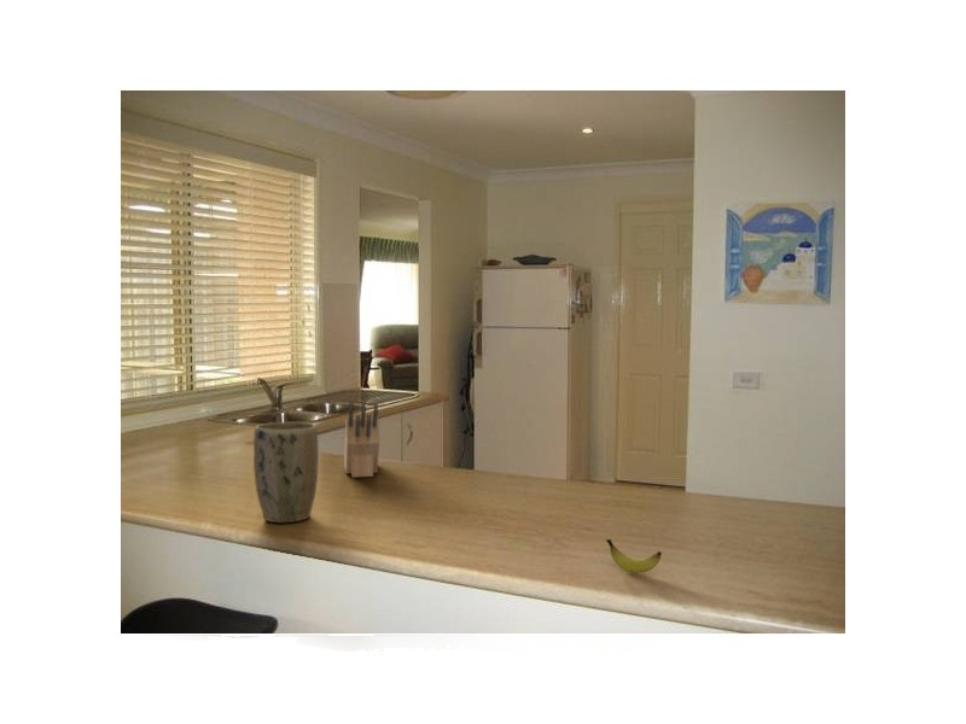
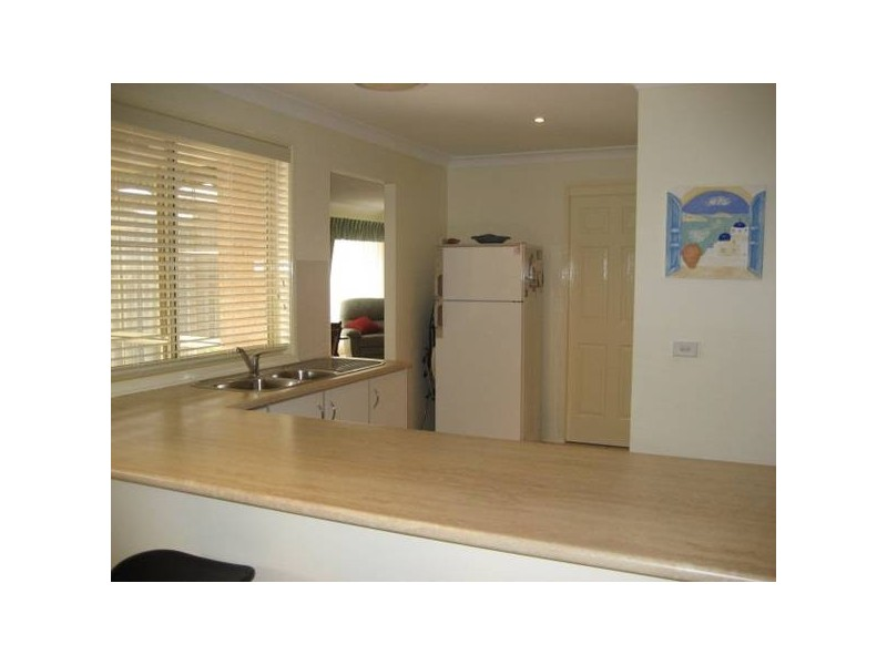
- banana (632, 557)
- plant pot (286, 471)
- knife block (361, 436)
